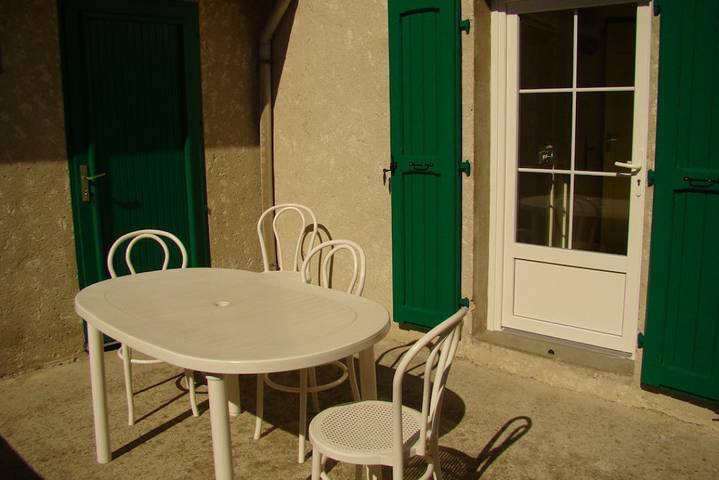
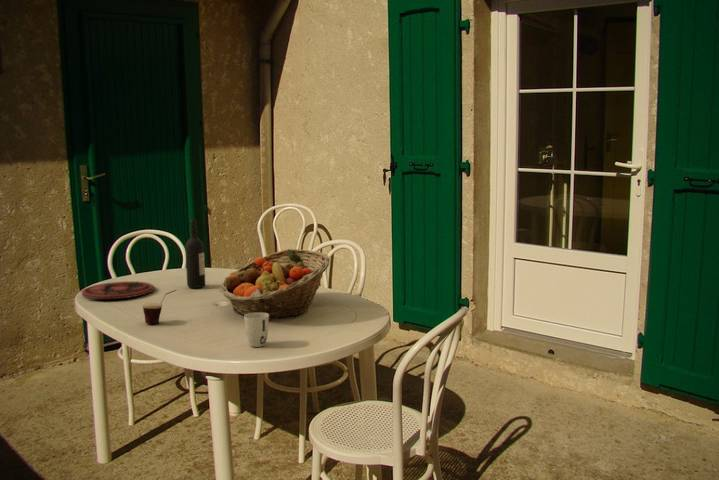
+ plate (118, 289)
+ fruit basket (275, 282)
+ wine bottle (194, 253)
+ cup (160, 306)
+ cup (256, 330)
